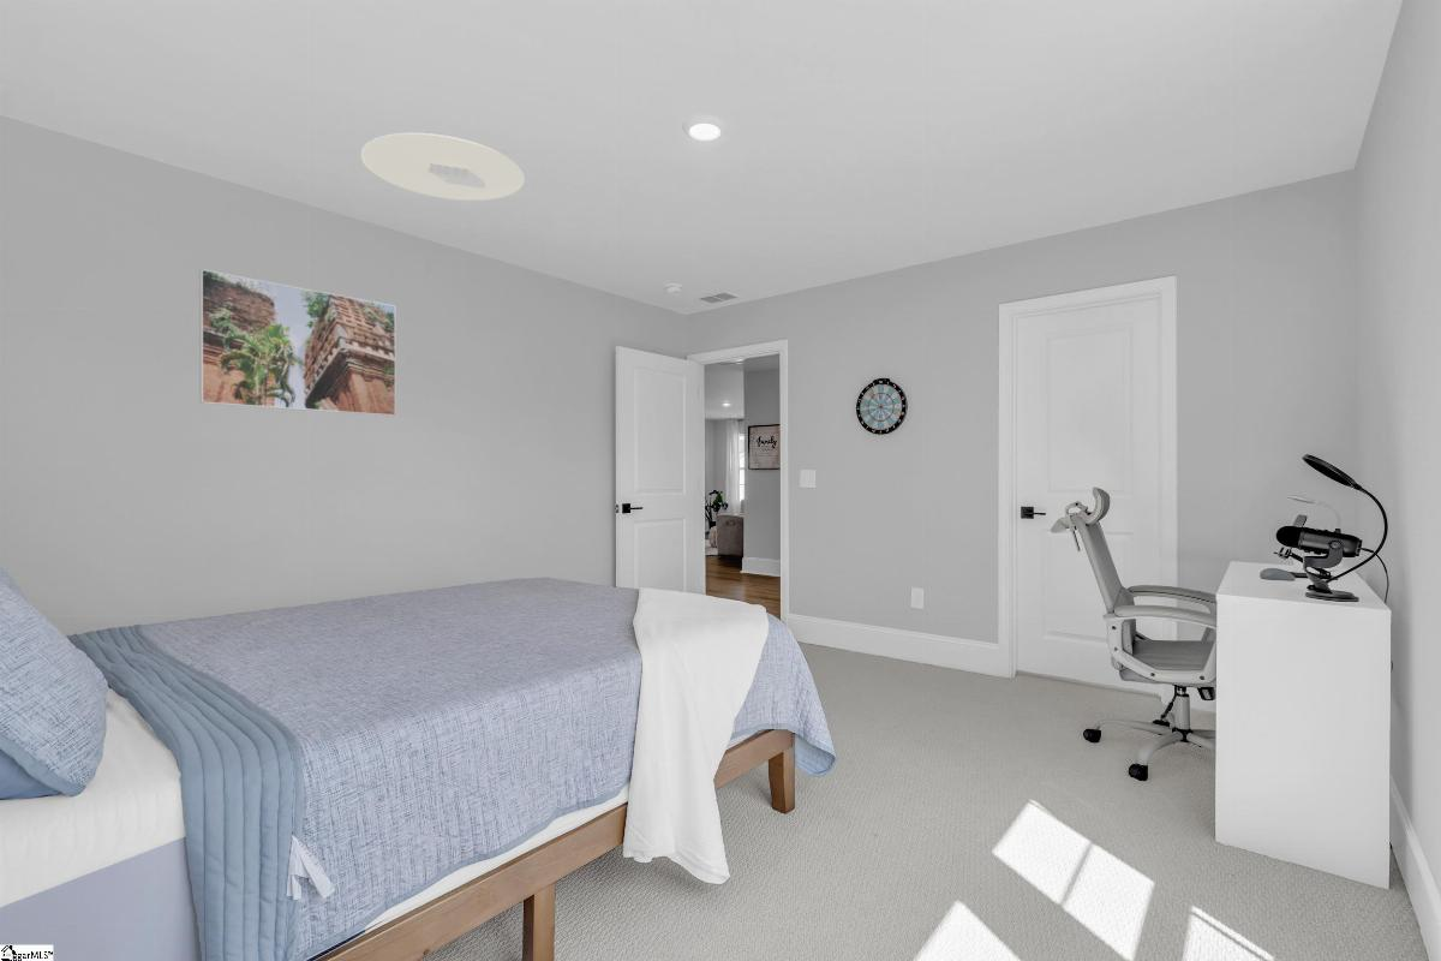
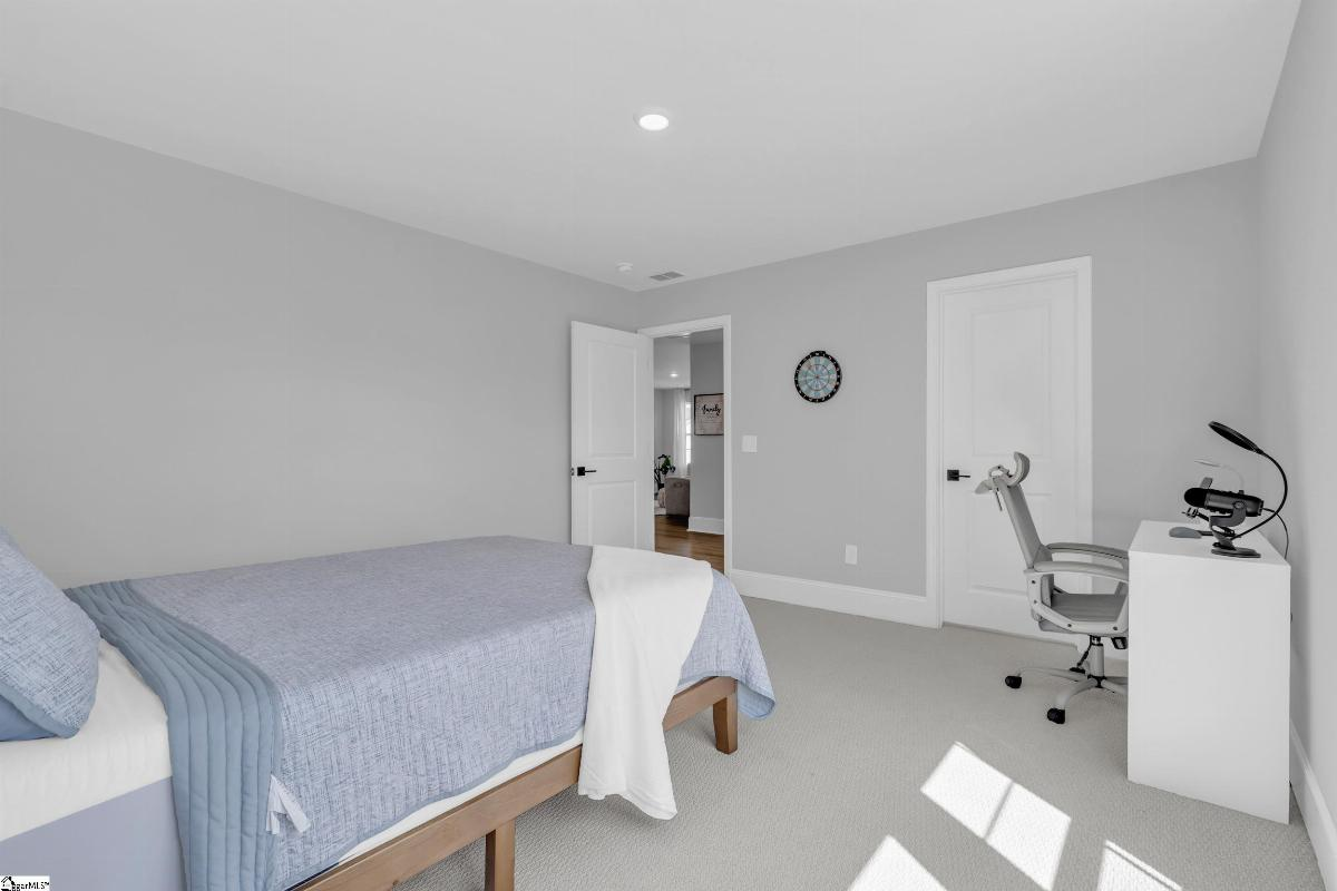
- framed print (306, 350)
- ceiling light (446, 163)
